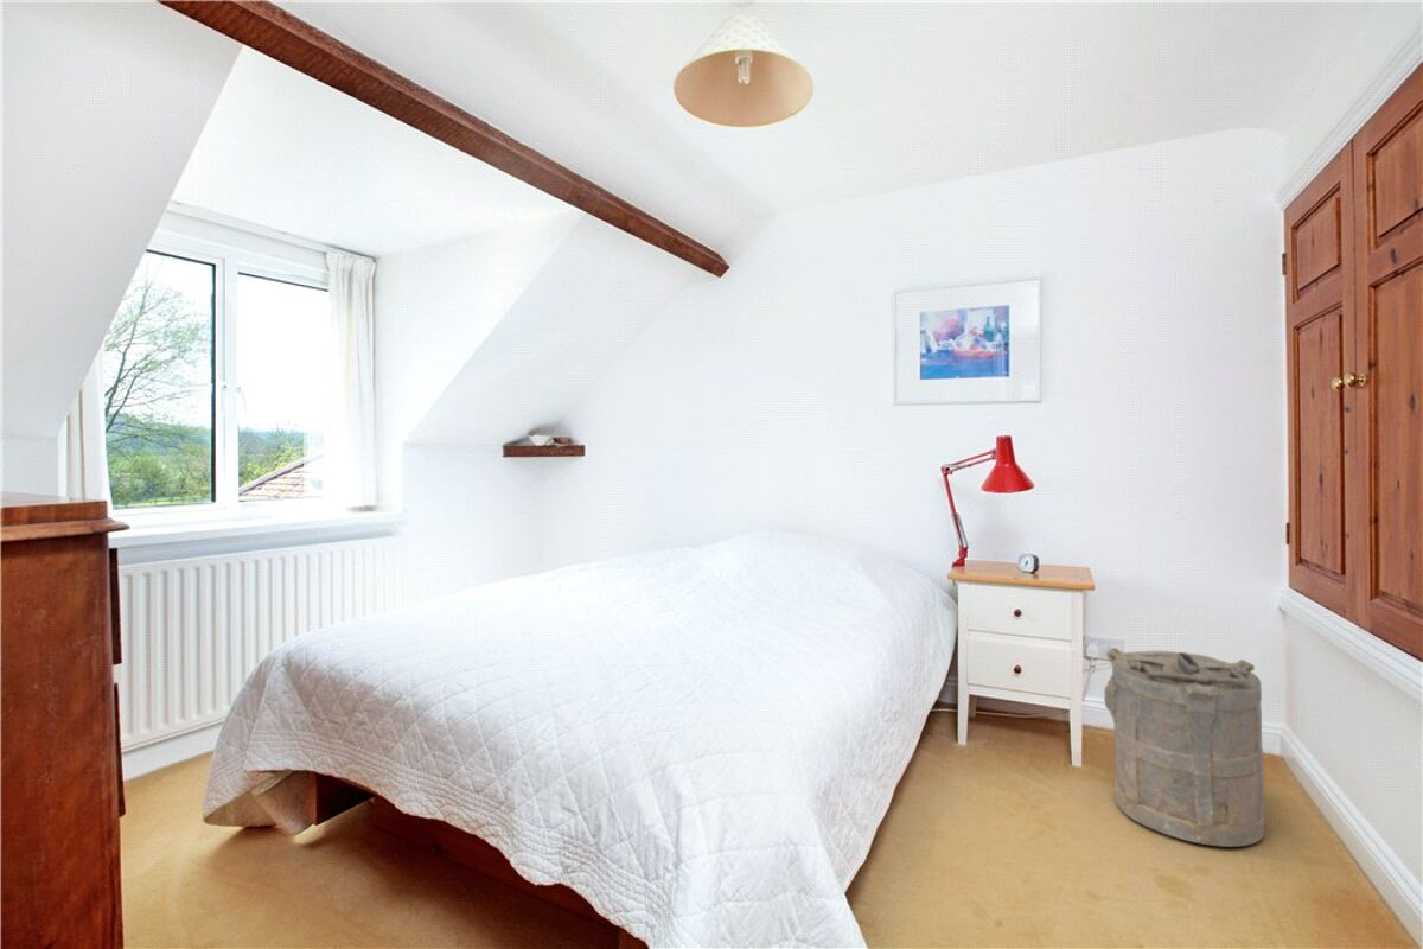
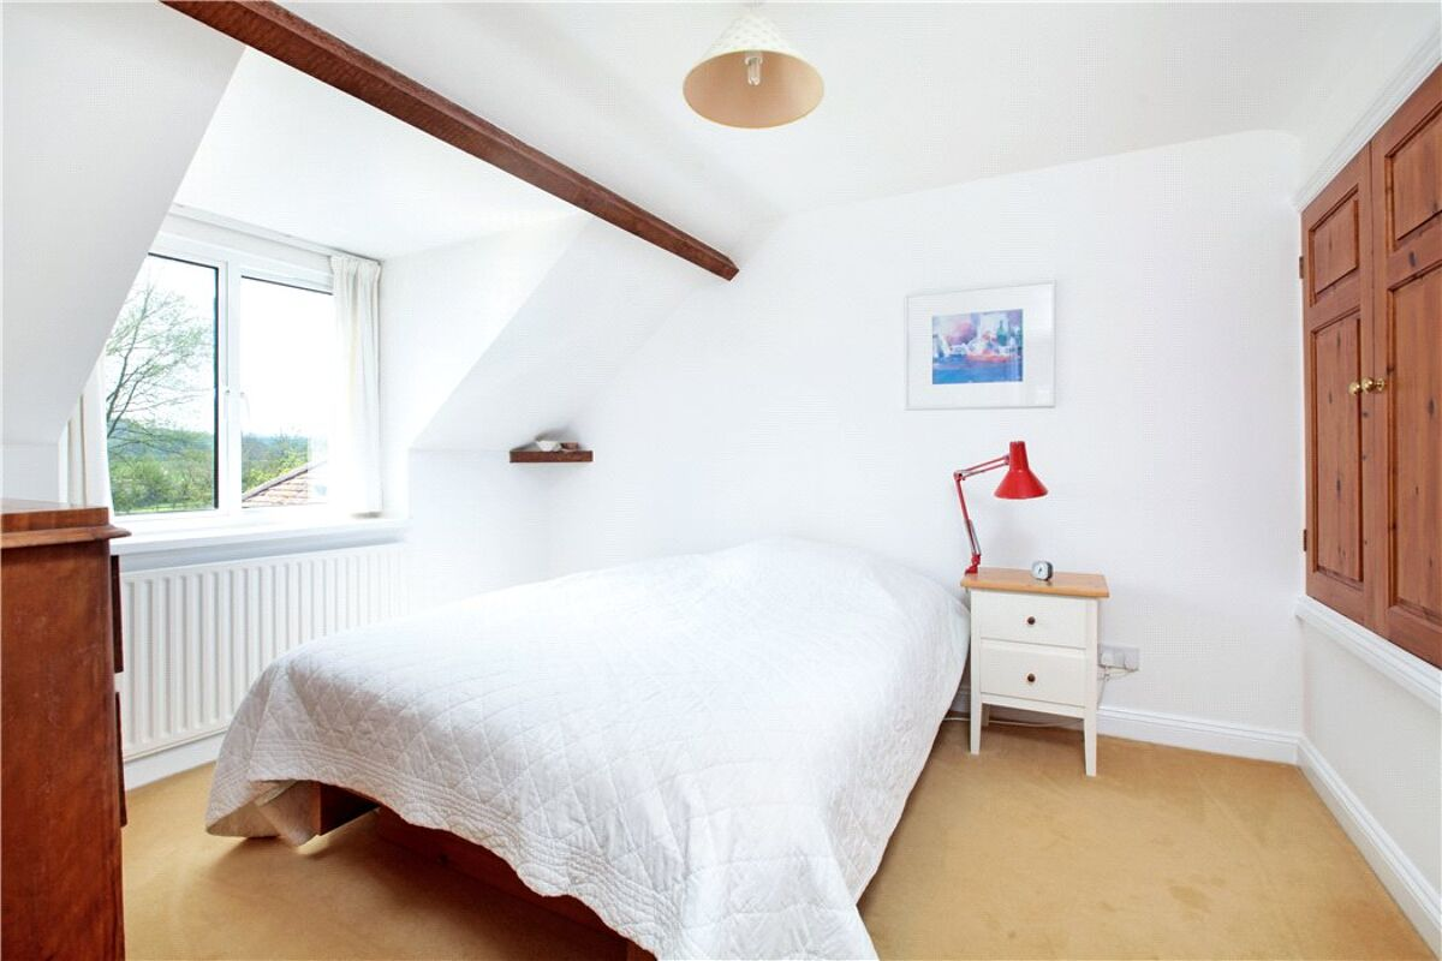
- laundry hamper (1178, 731)
